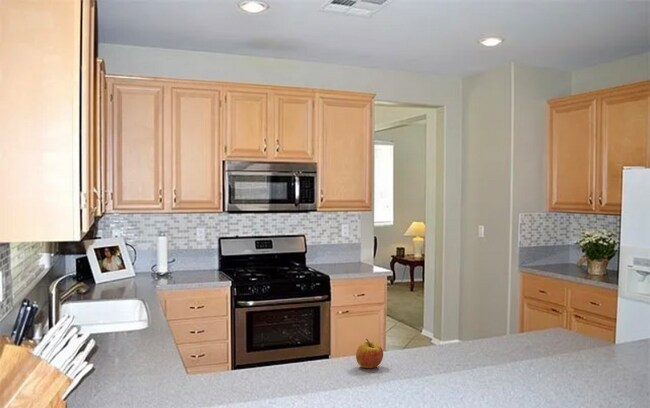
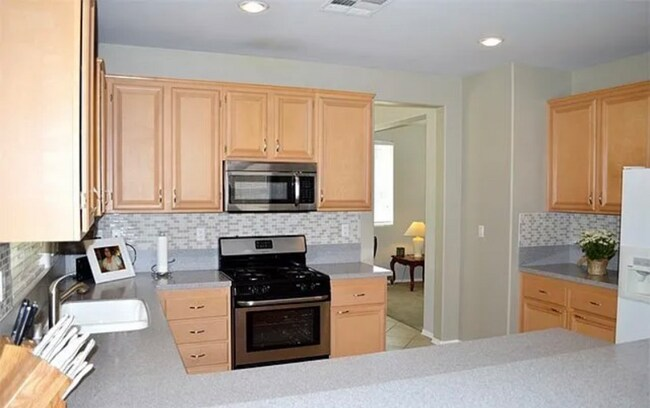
- apple (369, 352)
